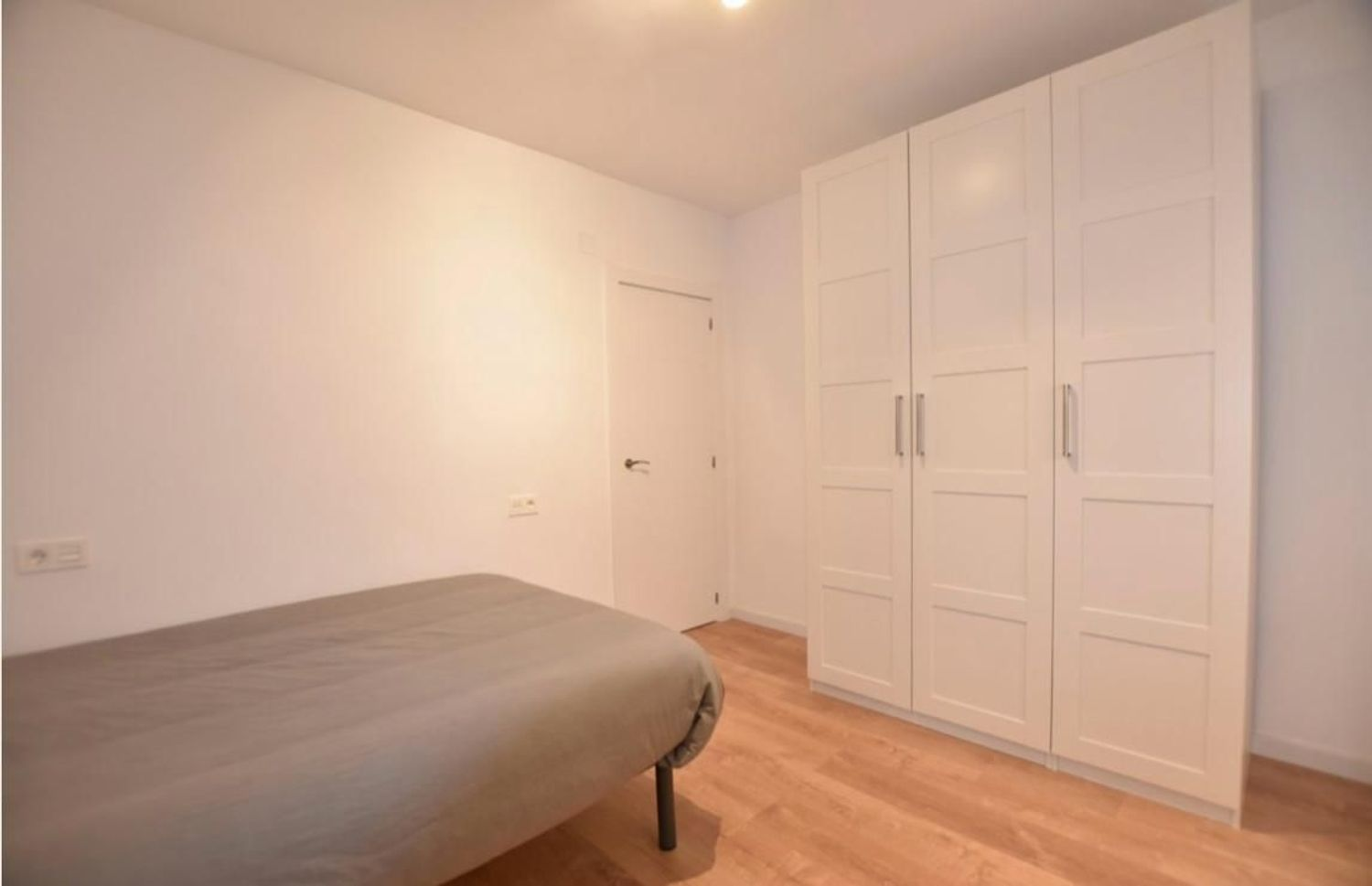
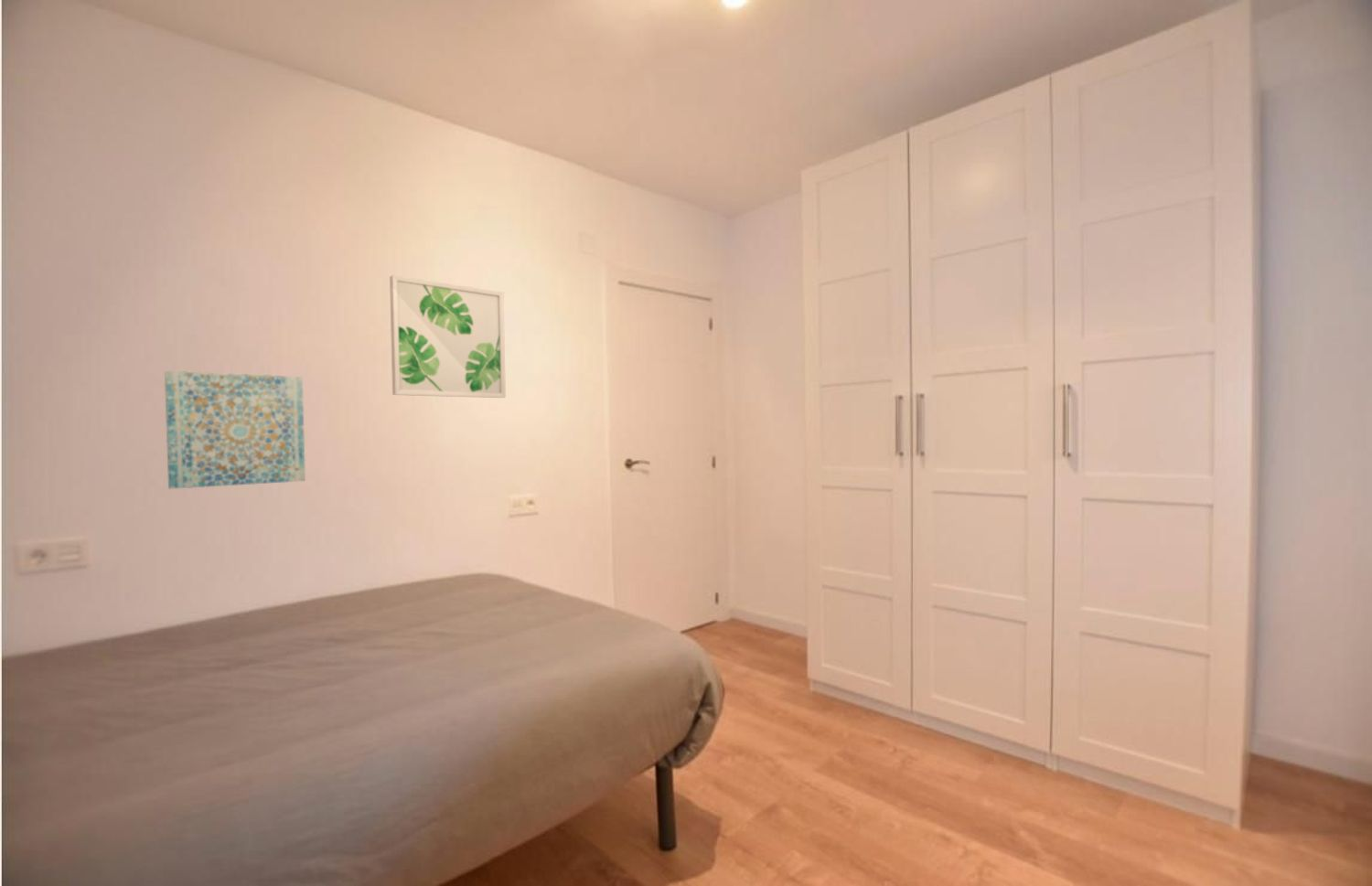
+ wall art (239, 429)
+ wall art (451, 340)
